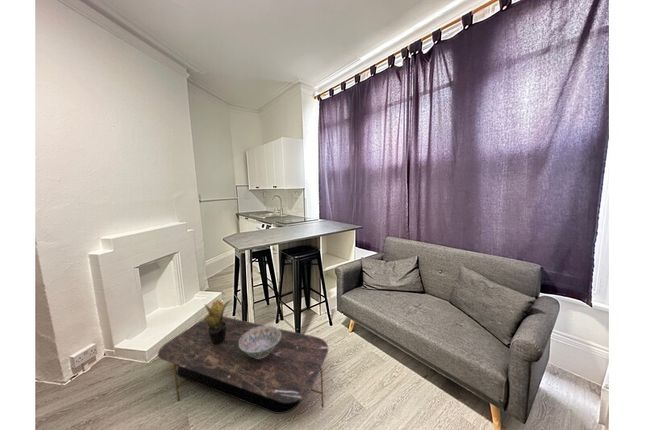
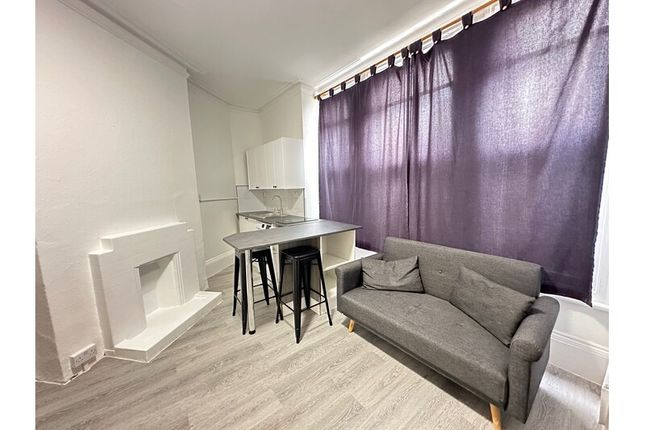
- potted plant (216, 318)
- decorative bowl (260, 344)
- coffee table (245, 363)
